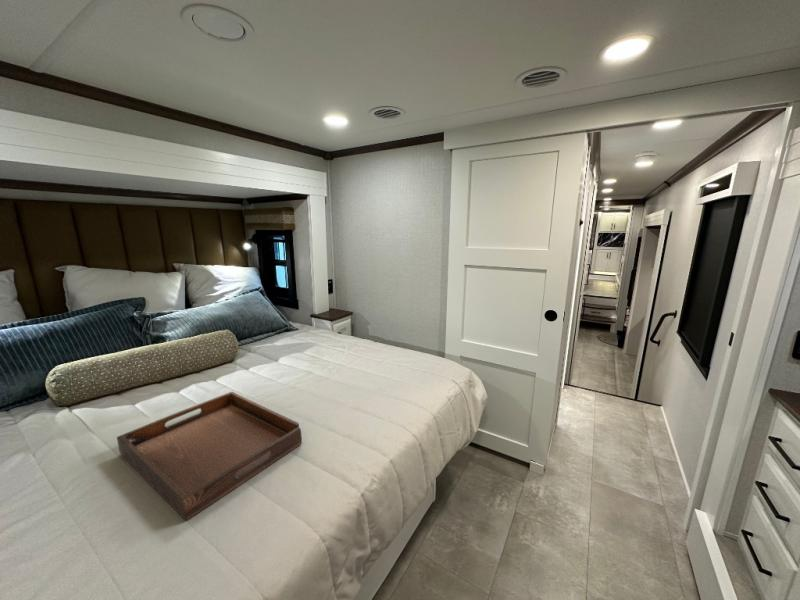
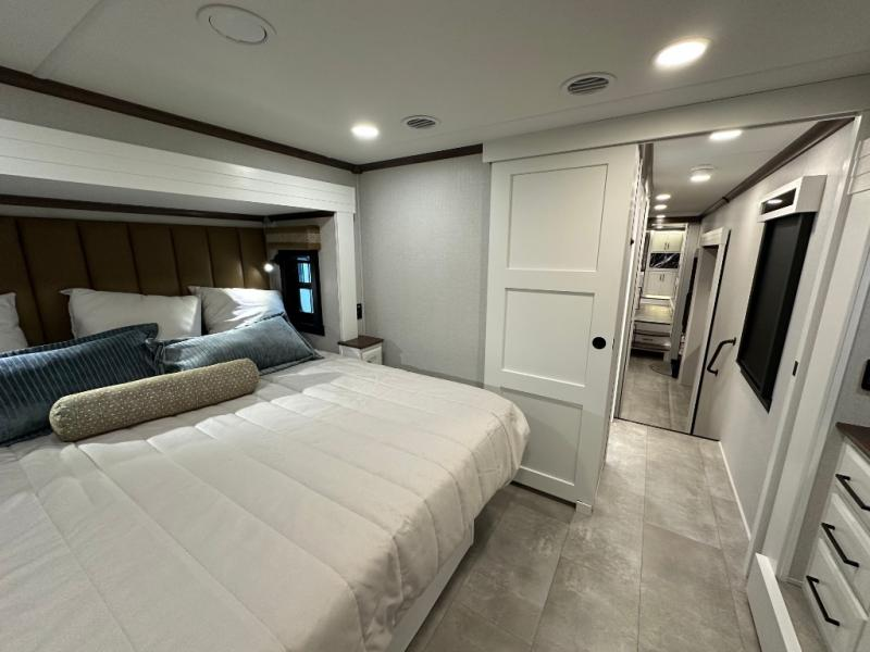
- serving tray (214, 439)
